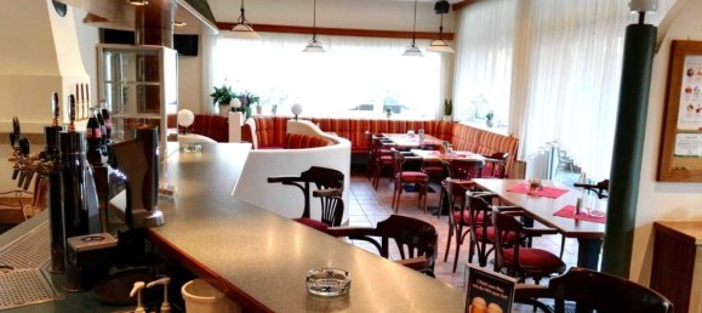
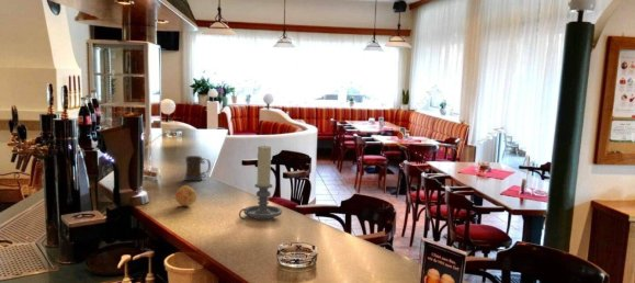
+ fruit (185, 195)
+ candle holder (260, 181)
+ beer mug (197, 168)
